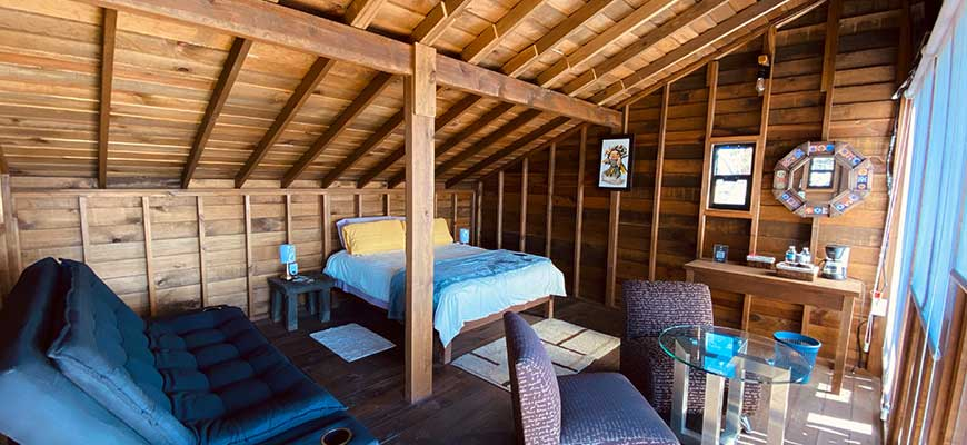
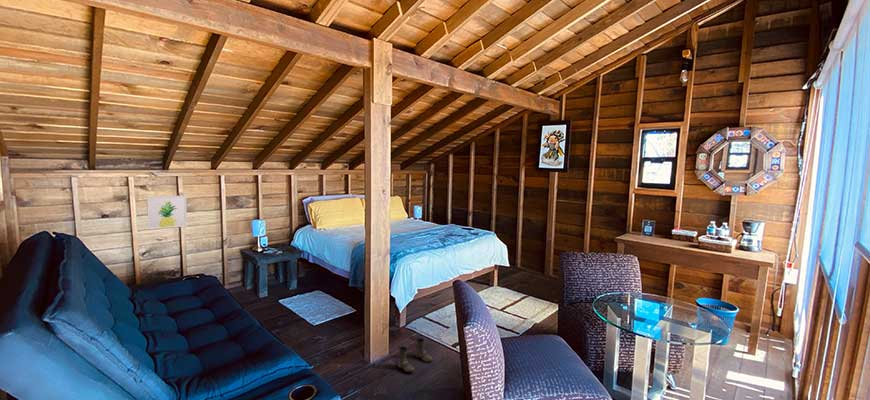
+ wall art (167, 211)
+ boots (416, 354)
